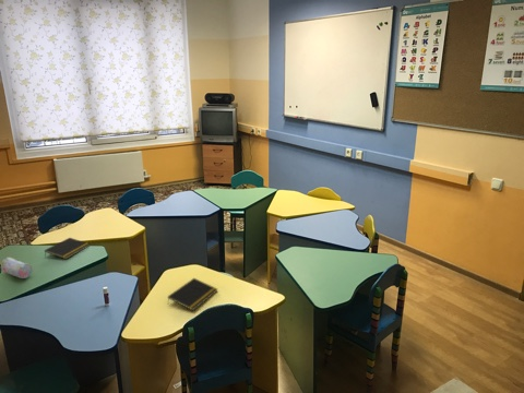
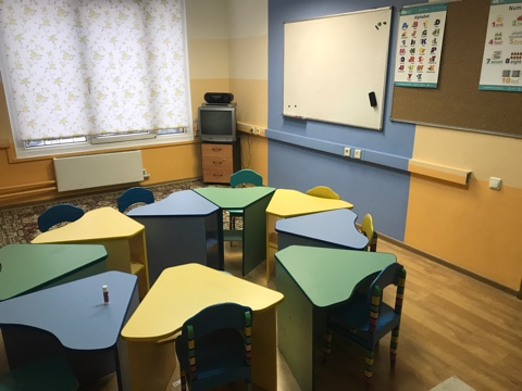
- notepad (68, 247)
- notepad (193, 293)
- pencil case (16, 267)
